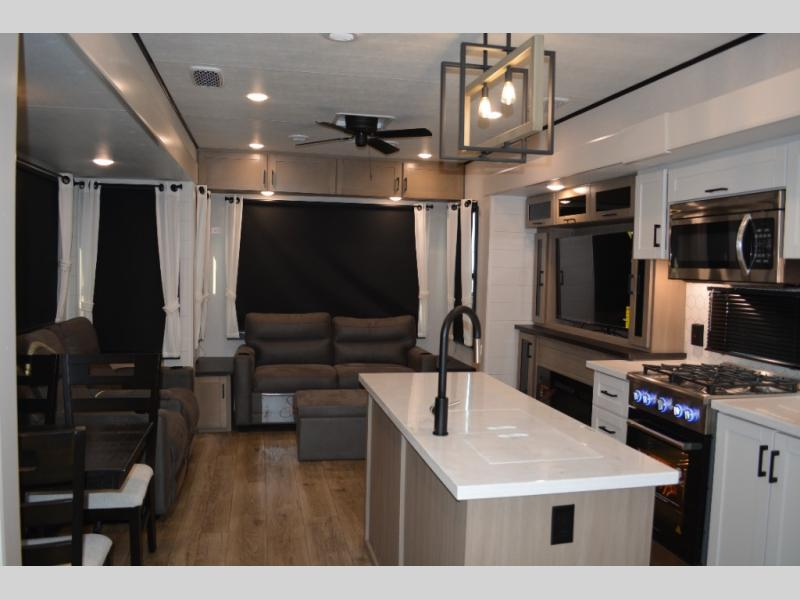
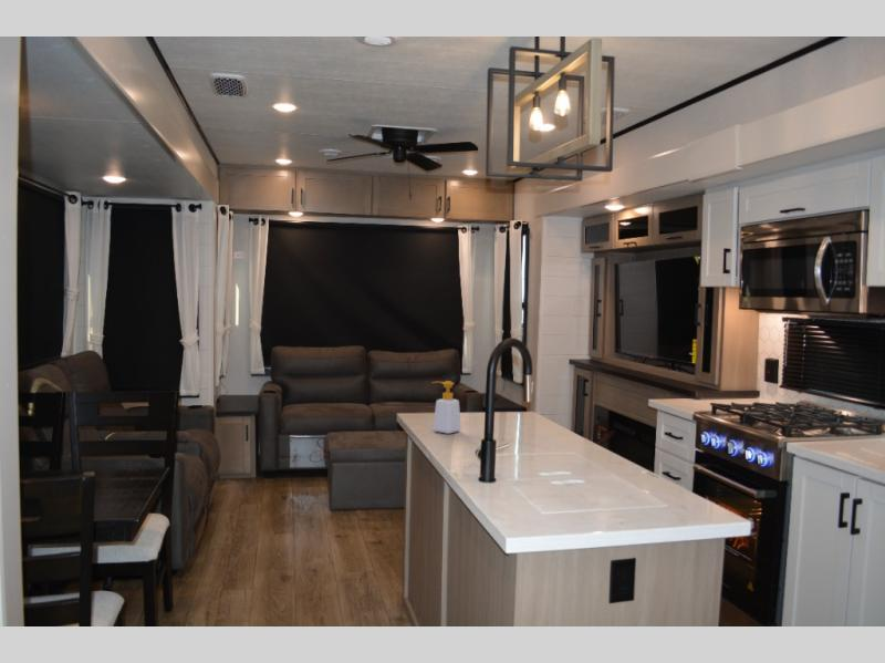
+ soap bottle (444, 405)
